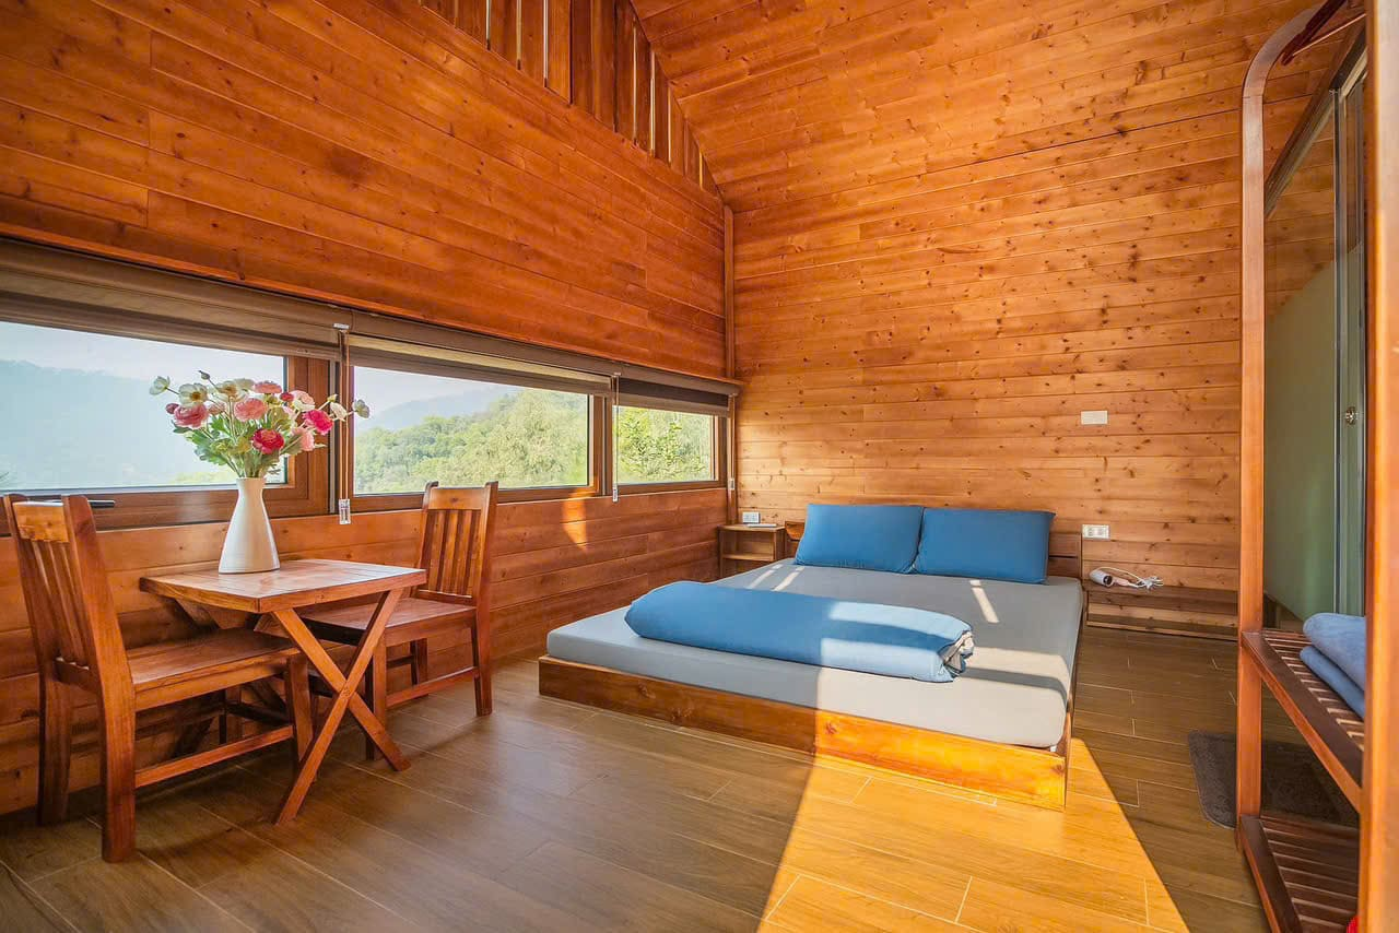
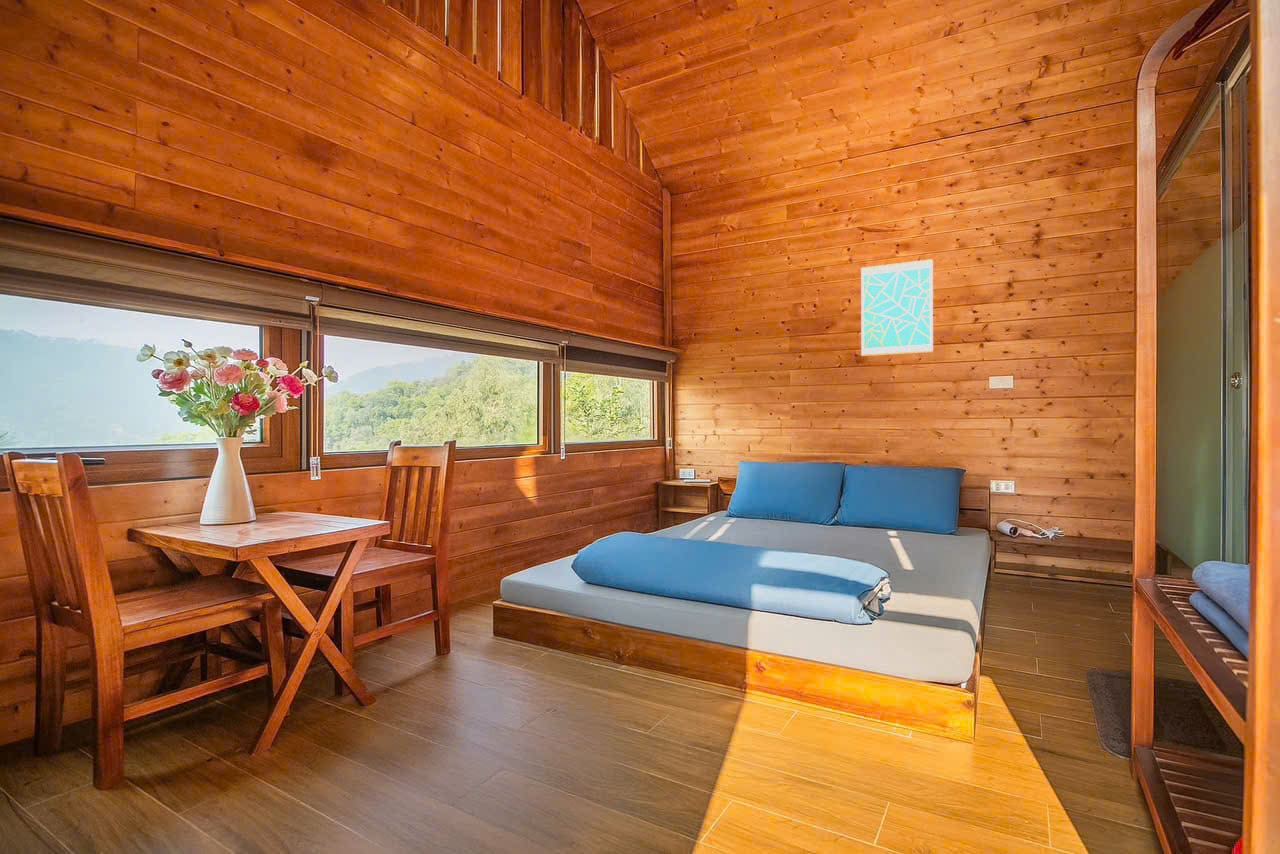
+ wall art (896, 308)
